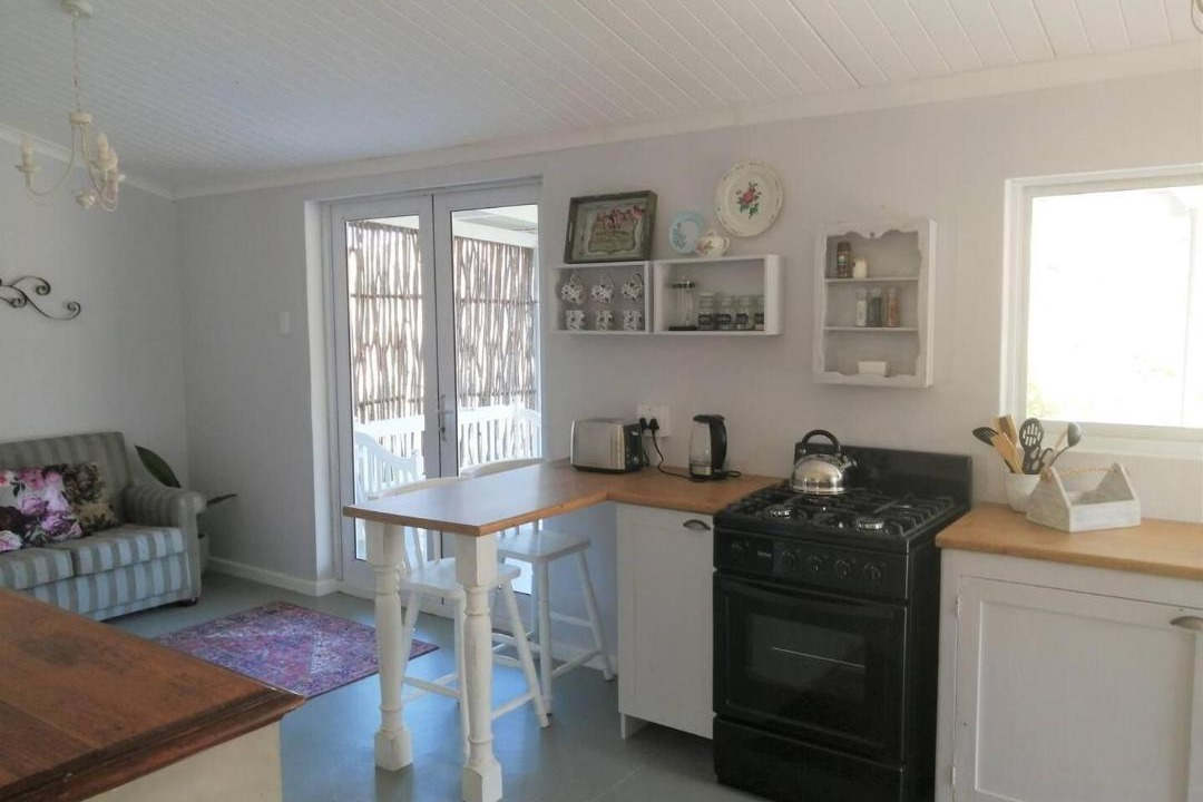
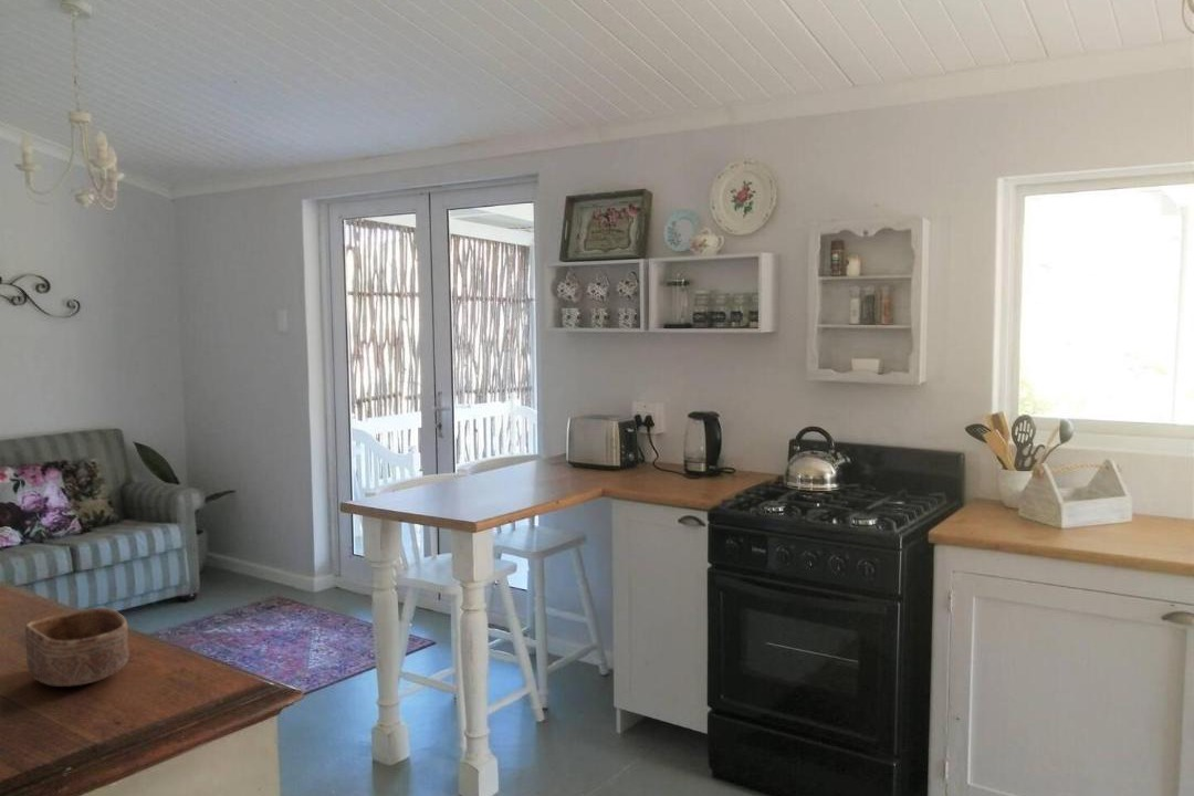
+ bowl (78, 647)
